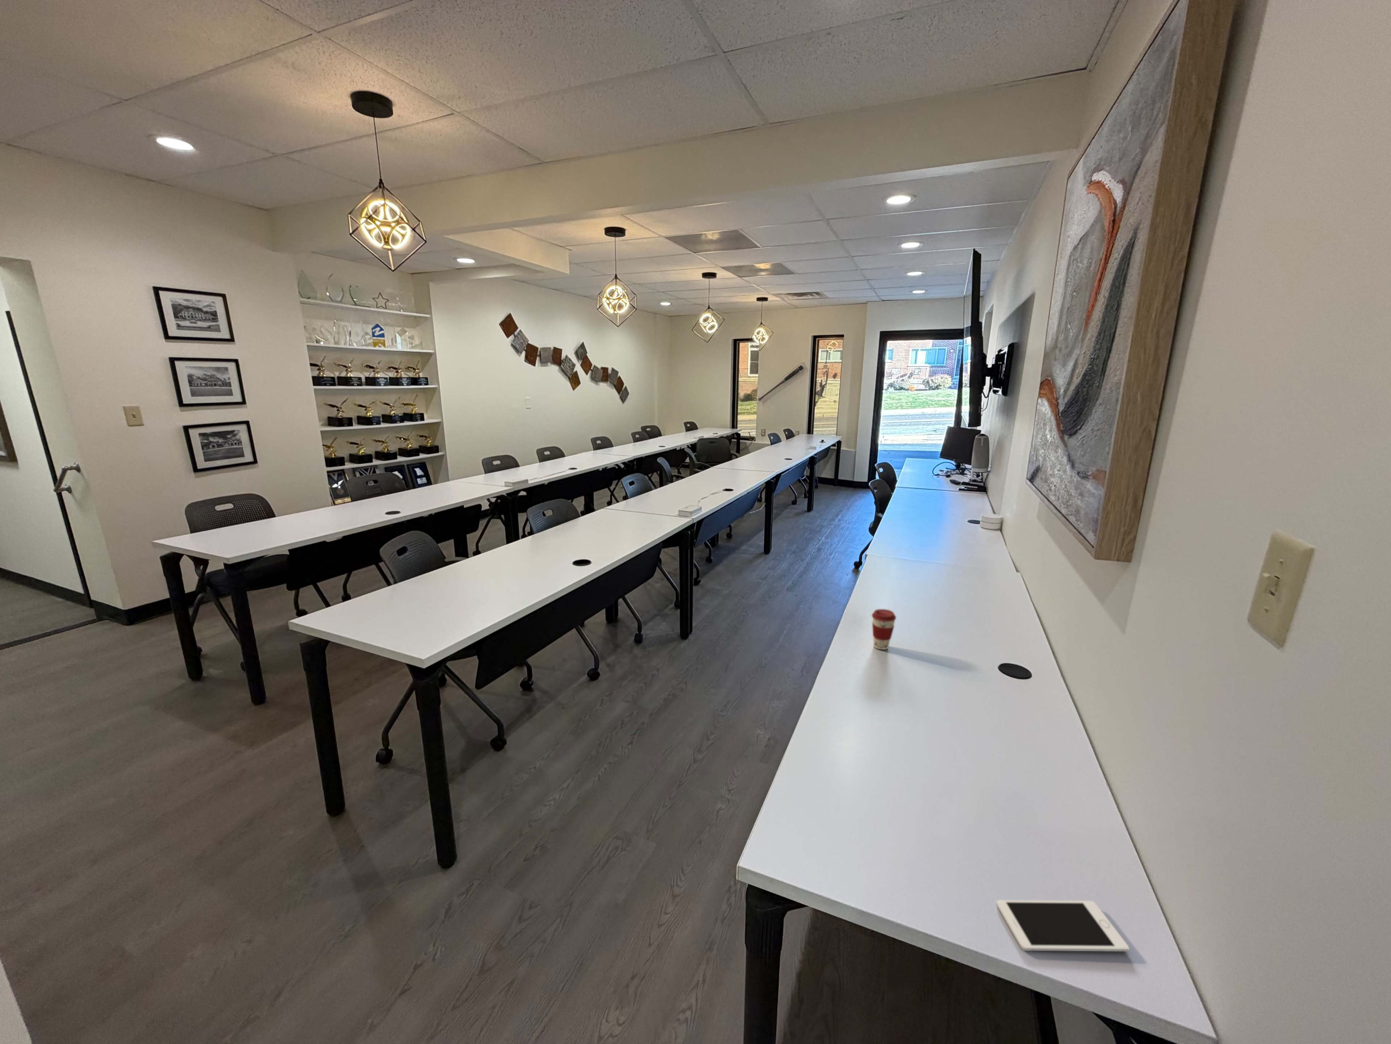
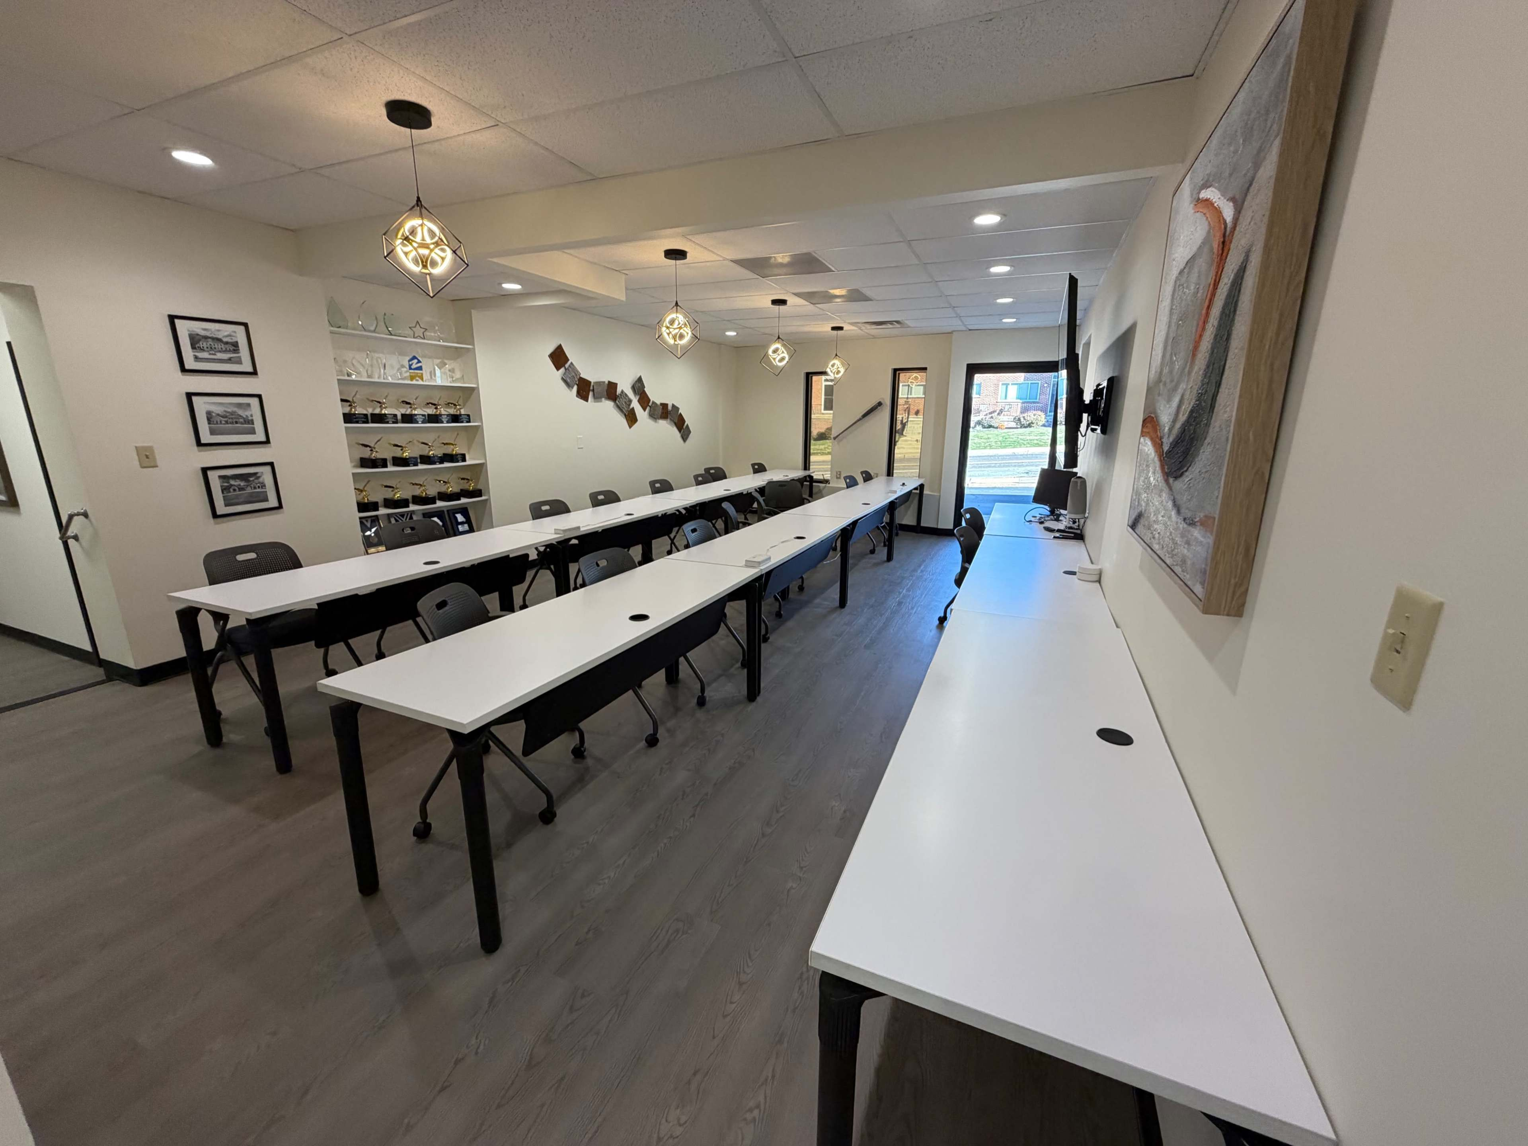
- coffee cup (882, 629)
- cell phone (1060, 924)
